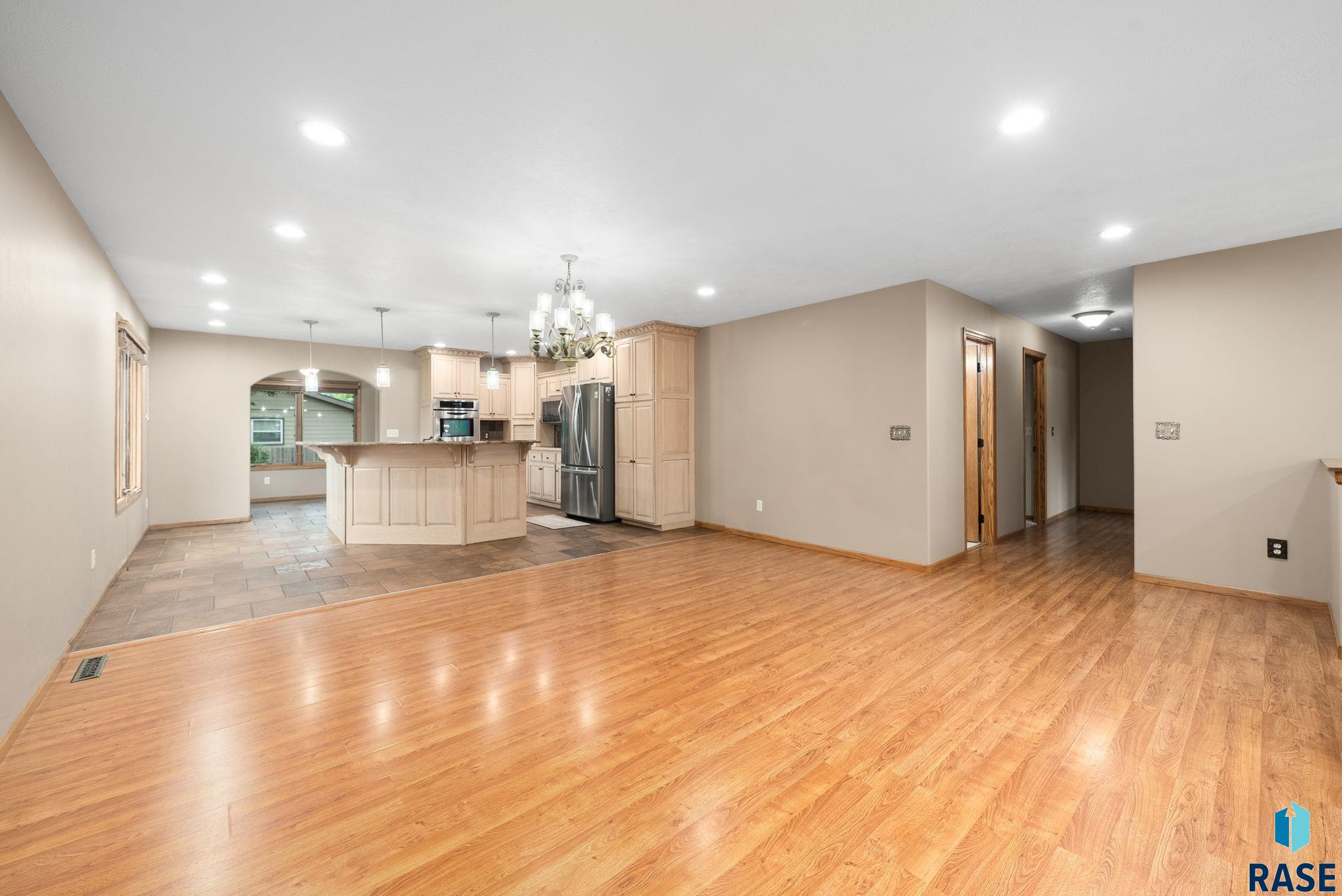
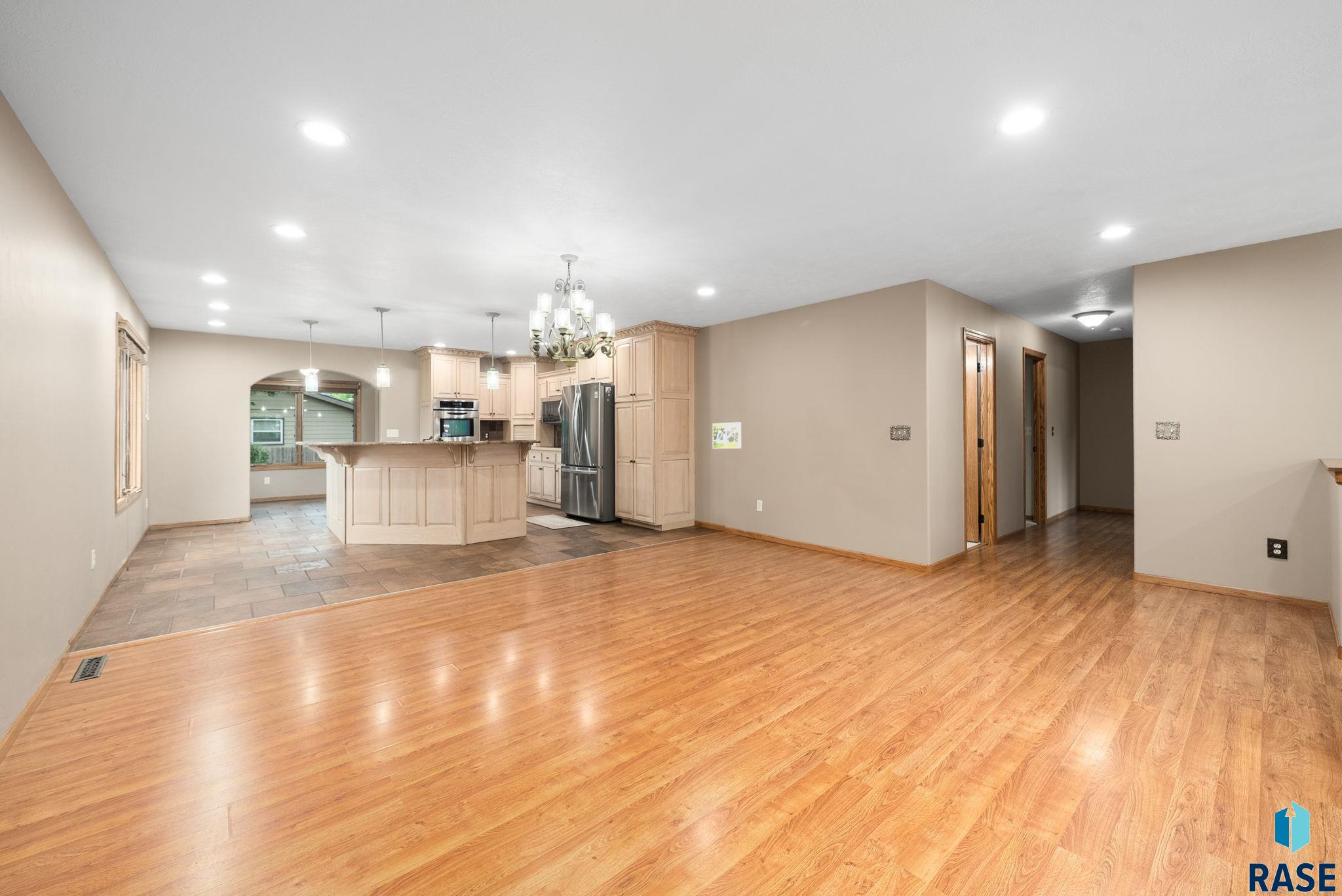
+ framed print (726, 436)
